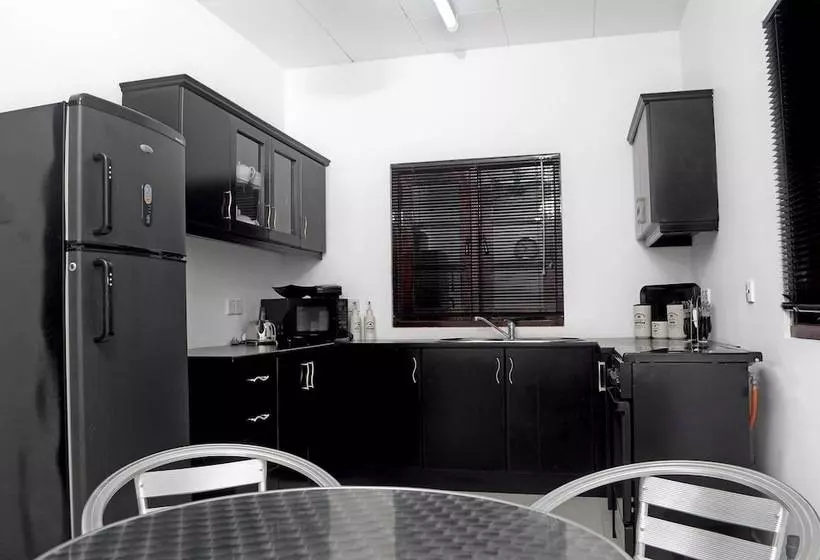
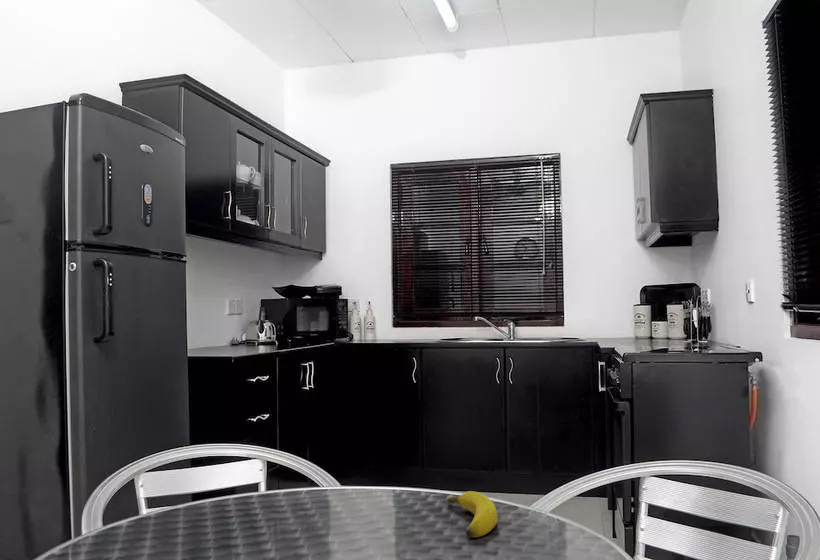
+ banana (472, 507)
